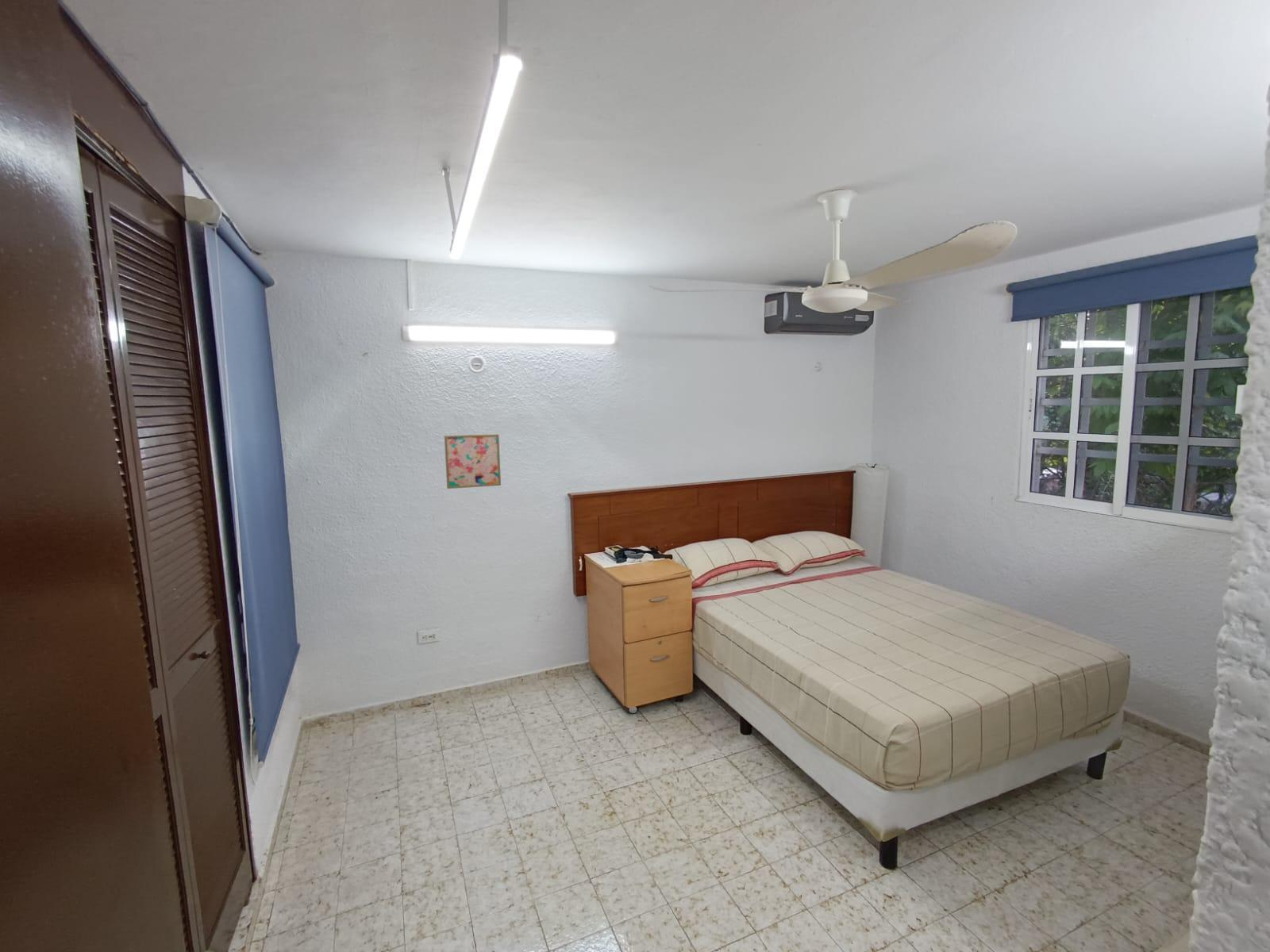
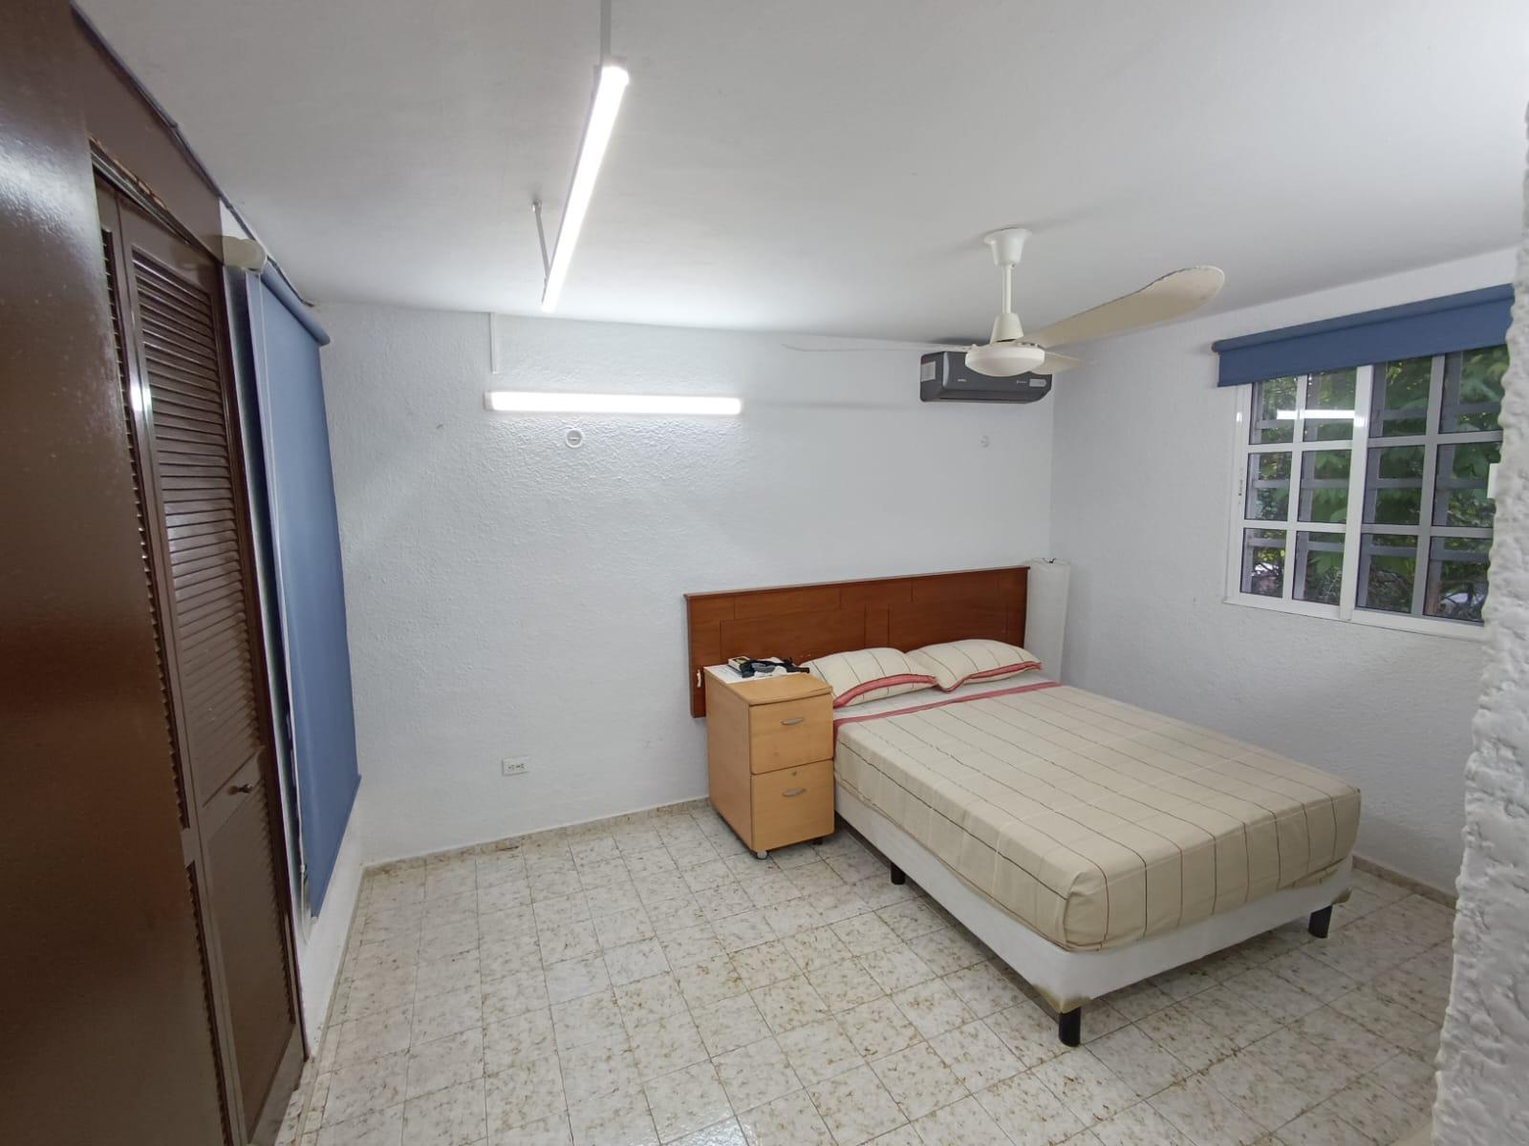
- wall art (473, 461)
